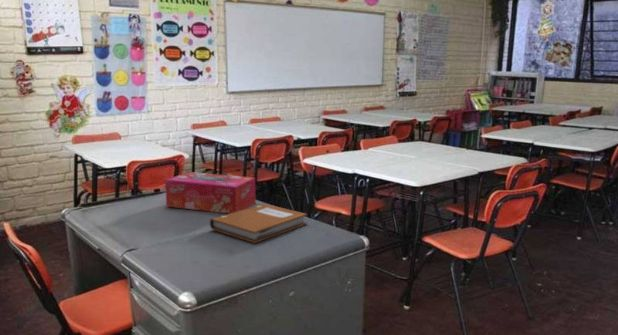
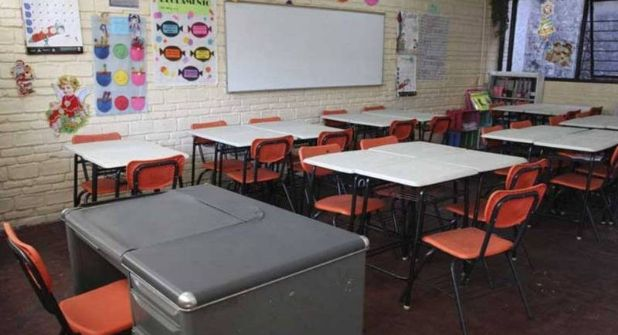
- notebook (260, 220)
- tissue box (211, 191)
